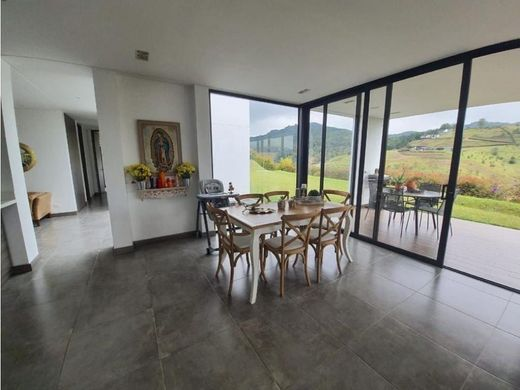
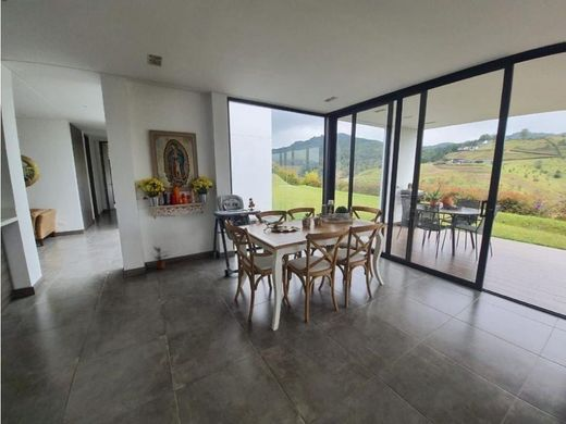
+ potted plant (160, 258)
